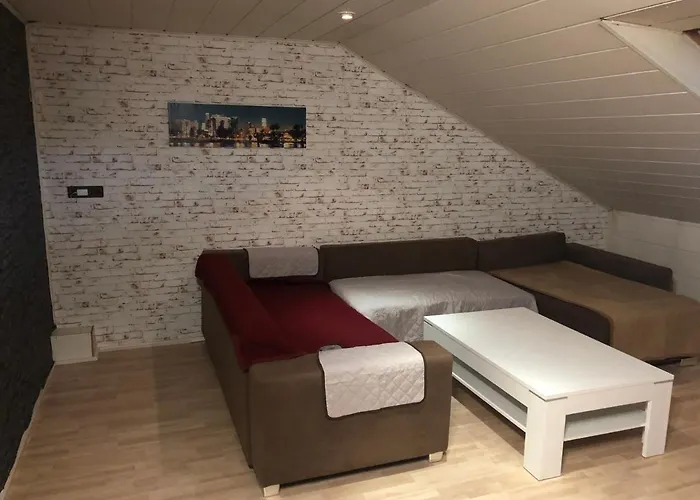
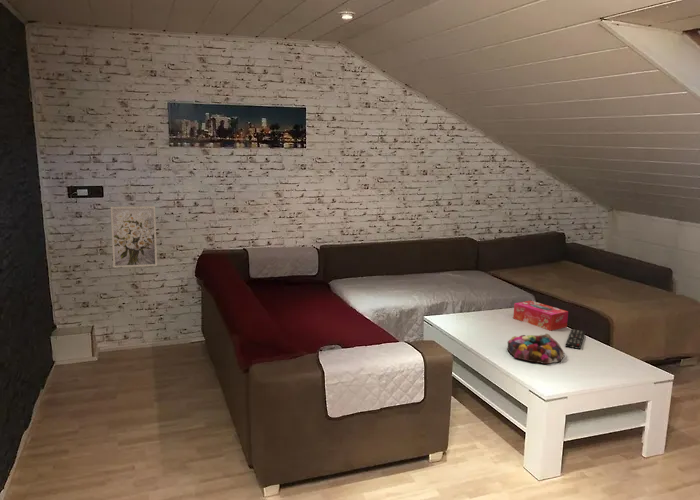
+ wall art (134, 236)
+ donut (535, 345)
+ tissue box (540, 315)
+ remote control (575, 338)
